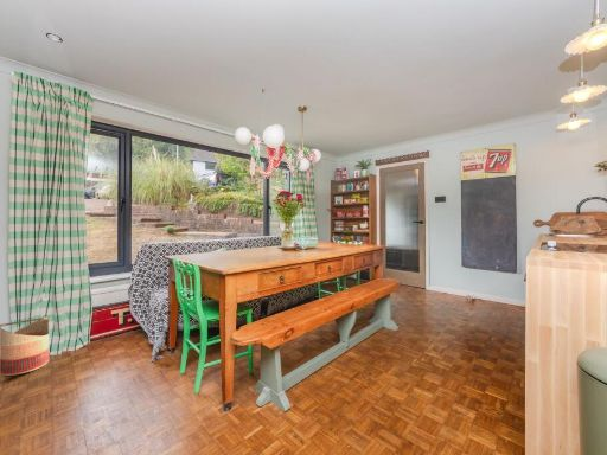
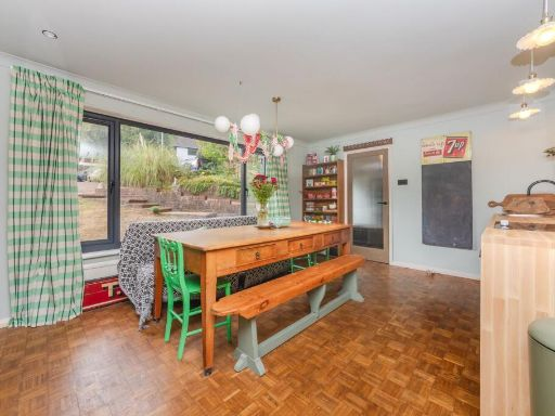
- basket (25, 342)
